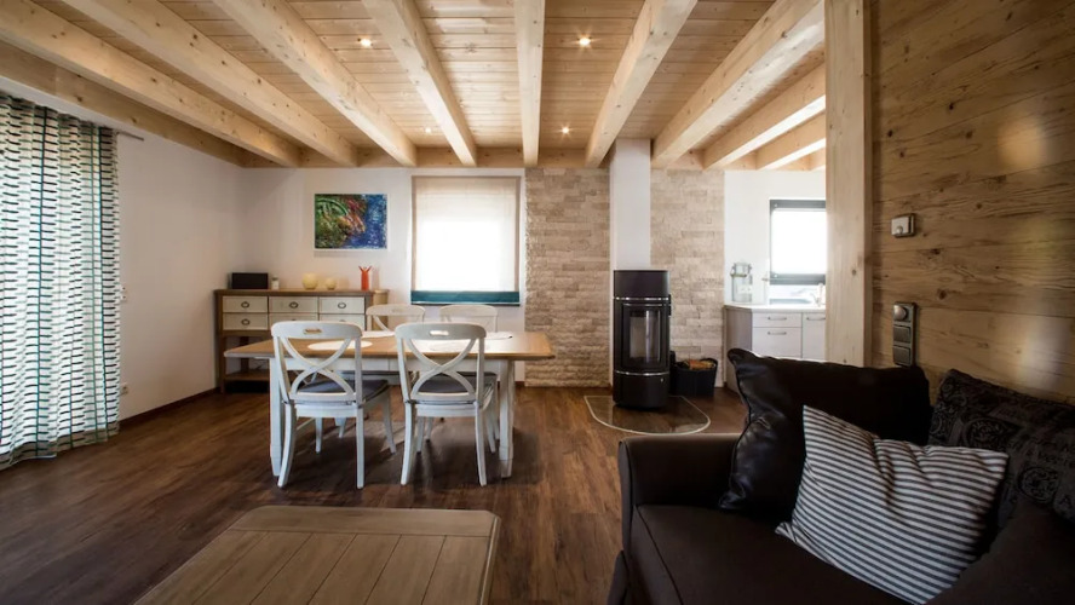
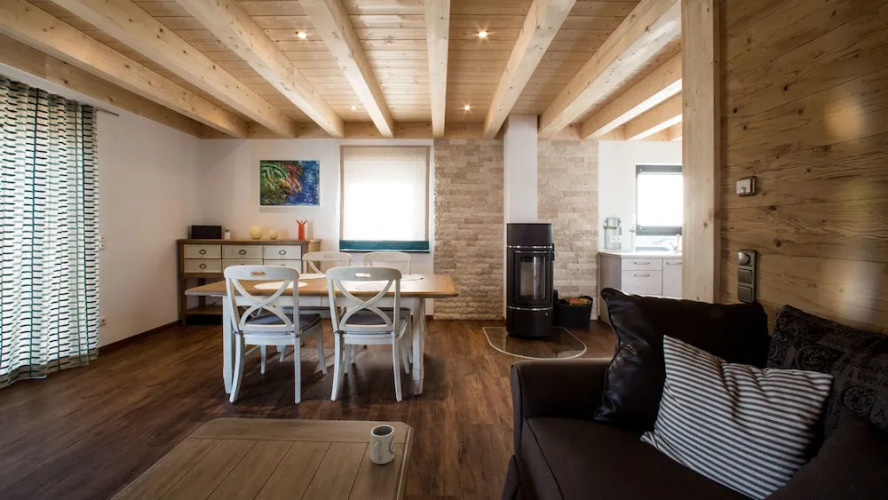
+ cup (381, 446)
